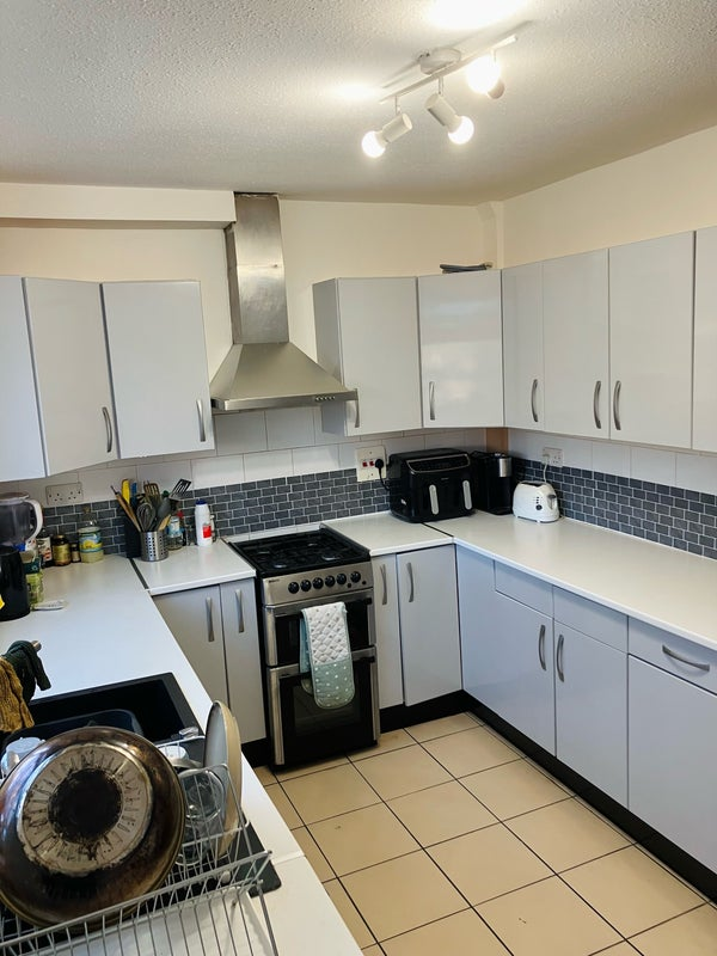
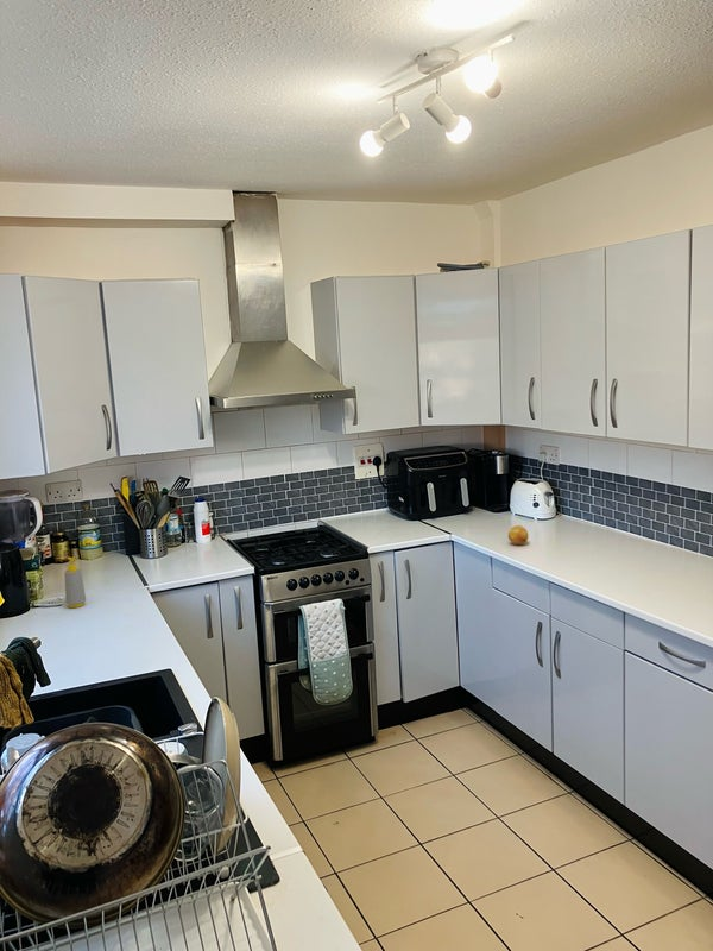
+ soap bottle (74, 581)
+ fruit (518, 535)
